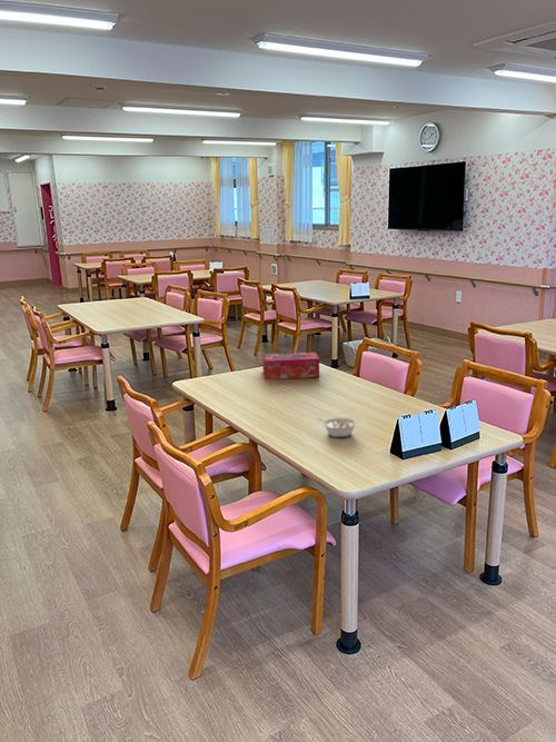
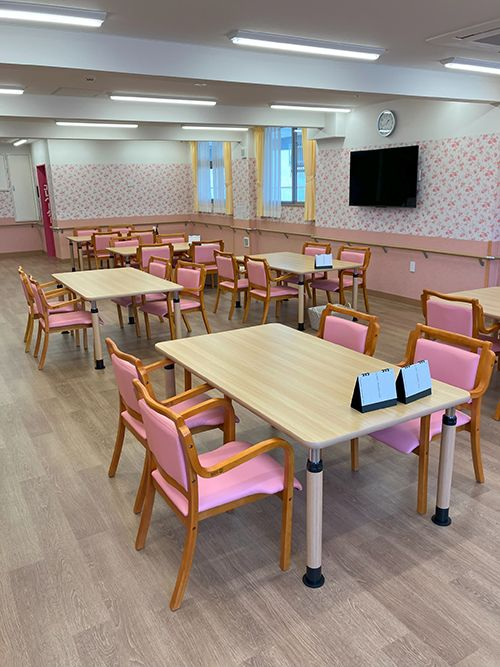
- tissue box (290, 365)
- legume (338, 427)
